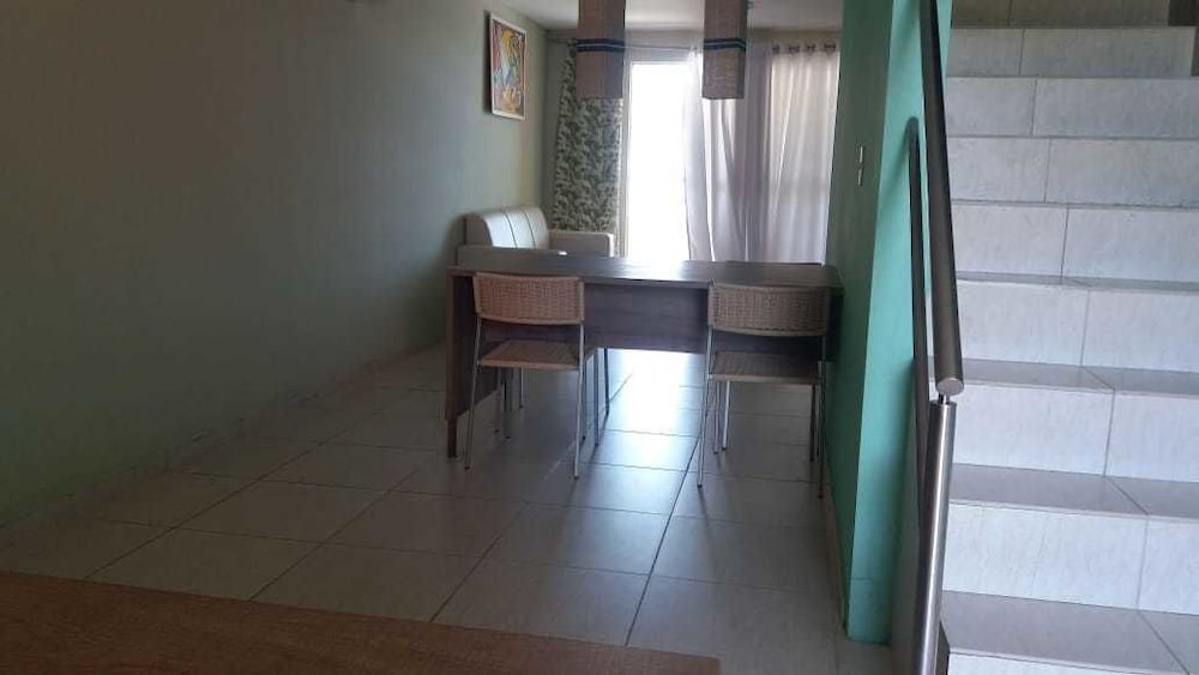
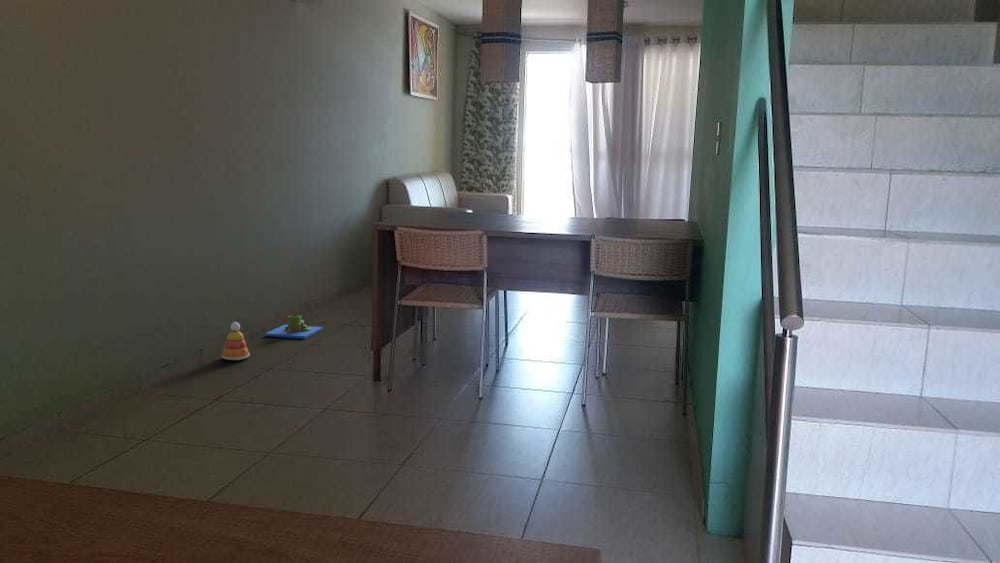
+ toy house (294, 322)
+ stacking toy (235, 340)
